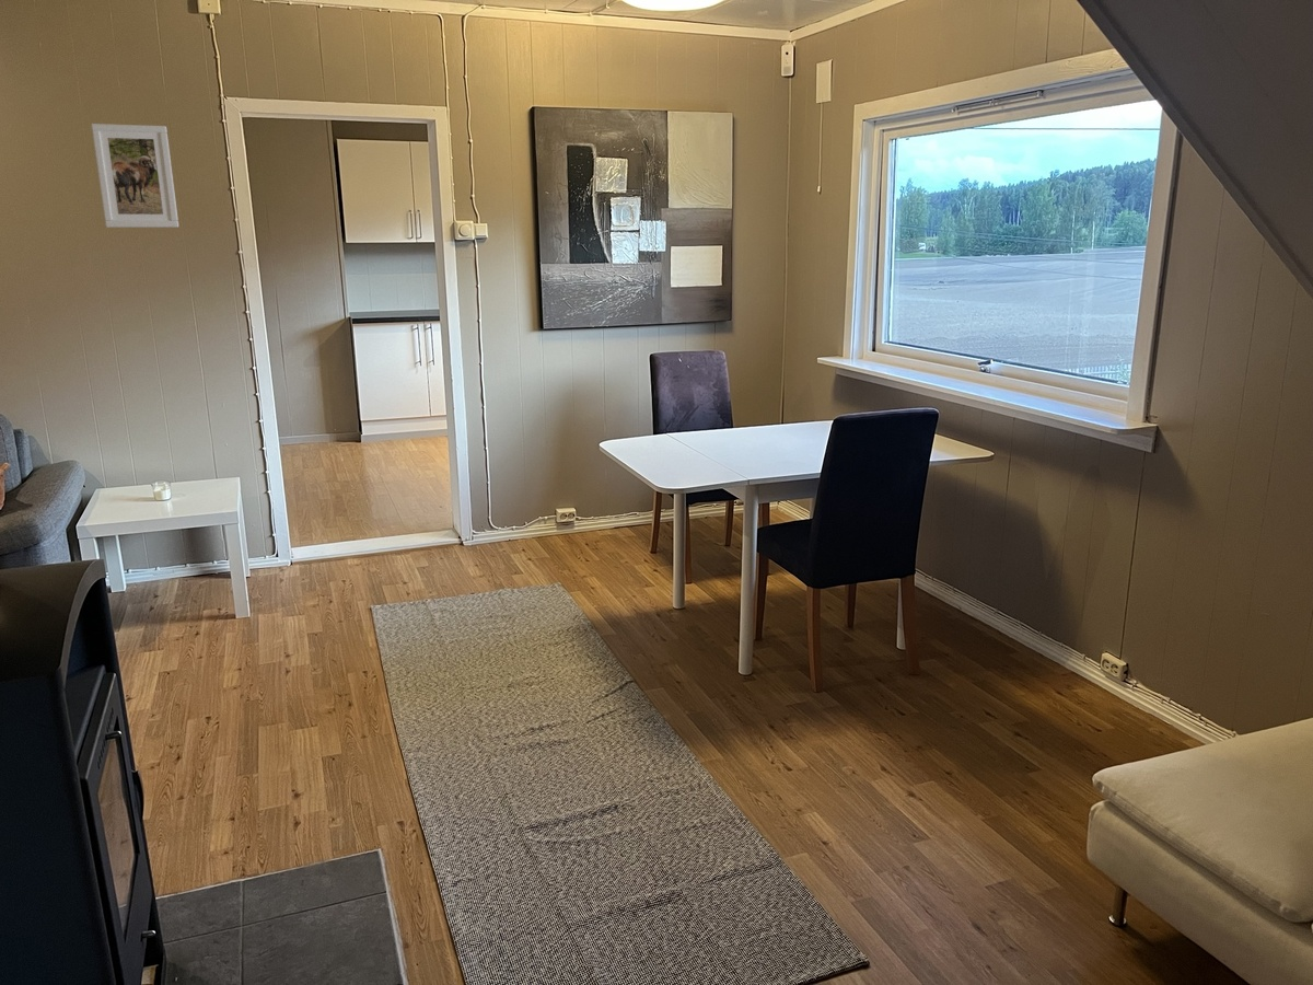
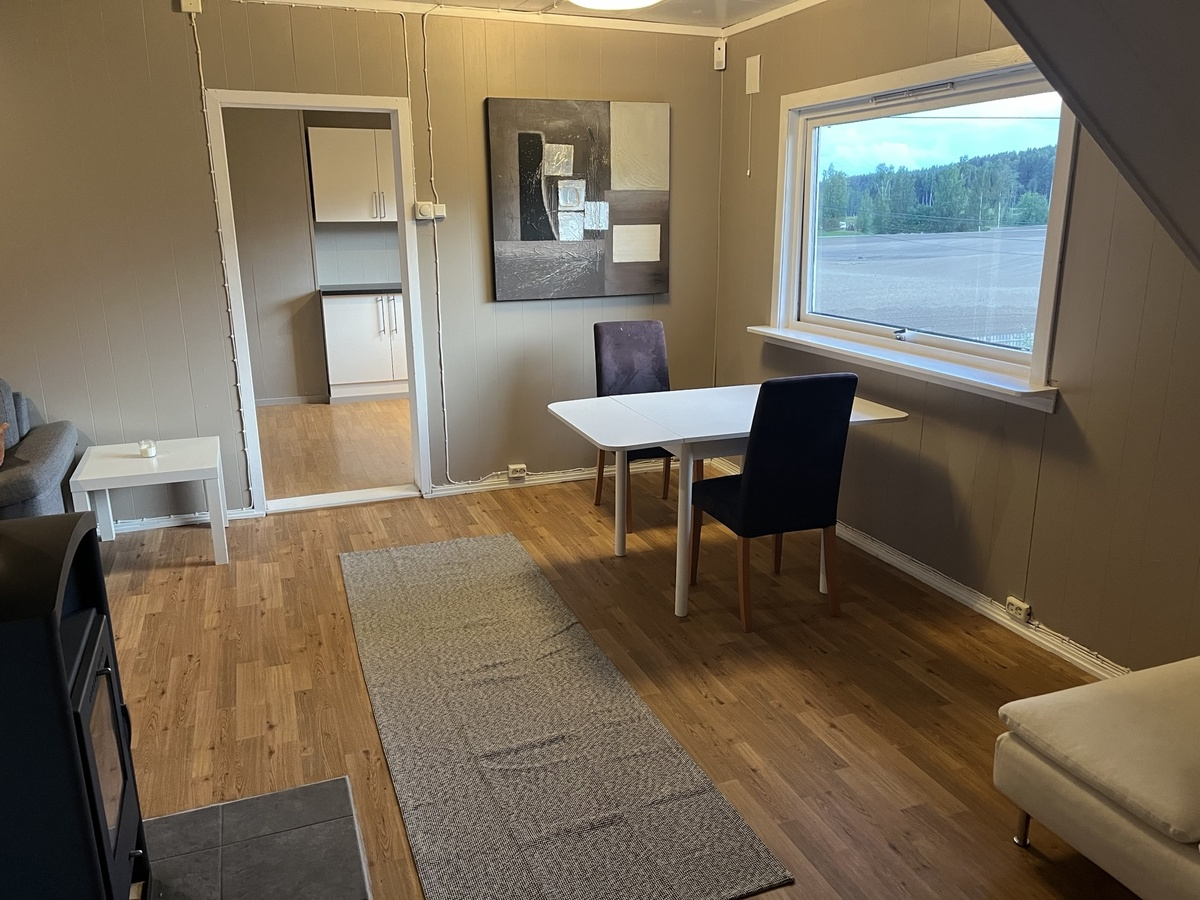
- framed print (136, 176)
